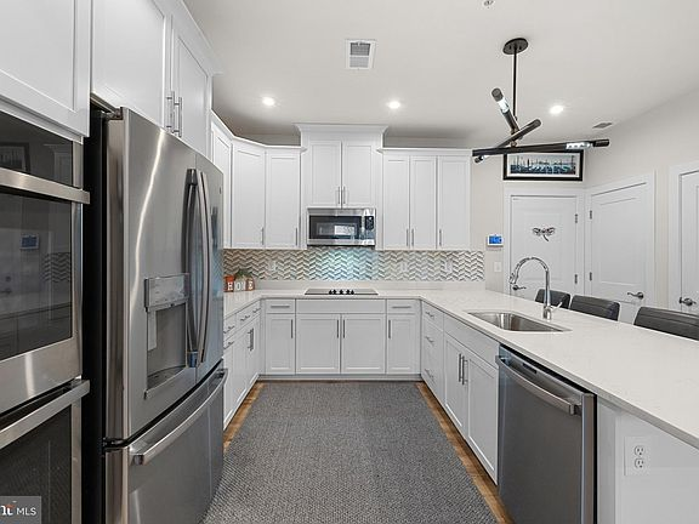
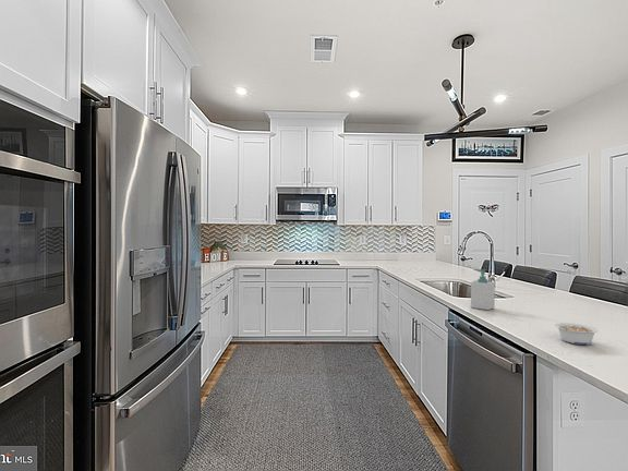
+ soap bottle (482, 288)
+ legume (576, 333)
